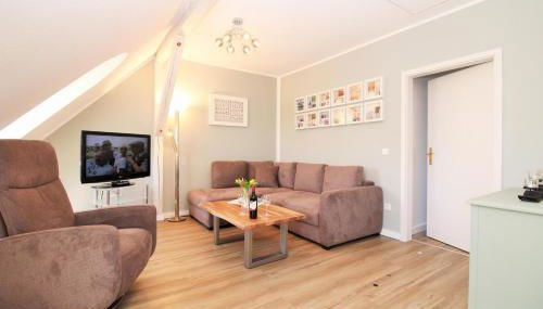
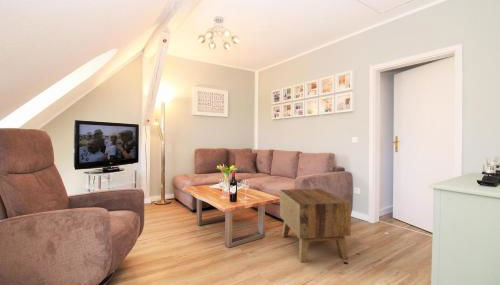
+ side table (312, 220)
